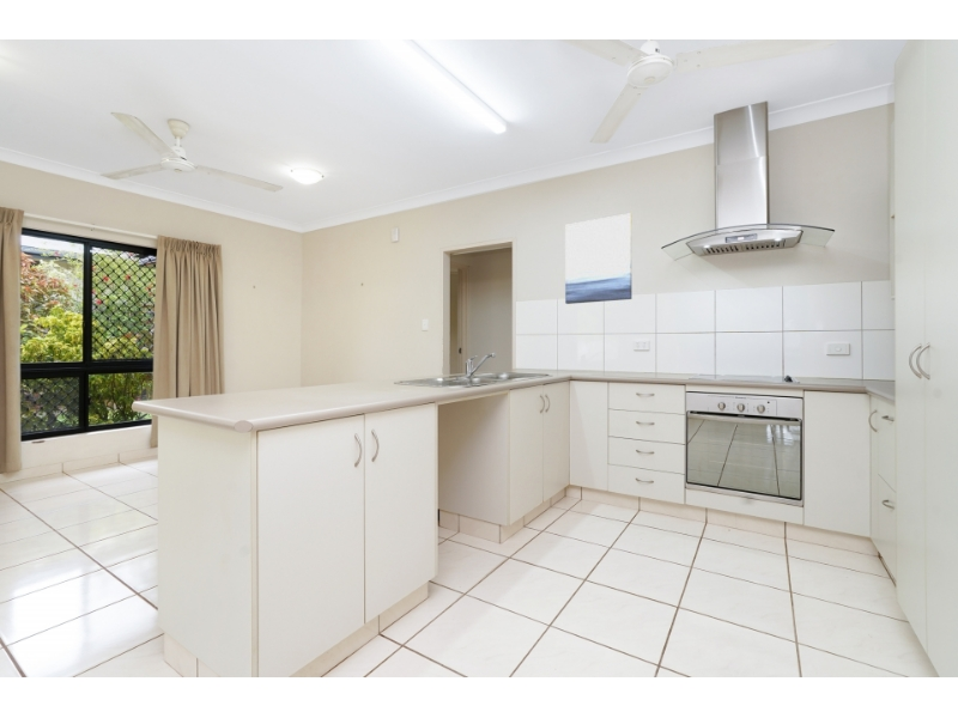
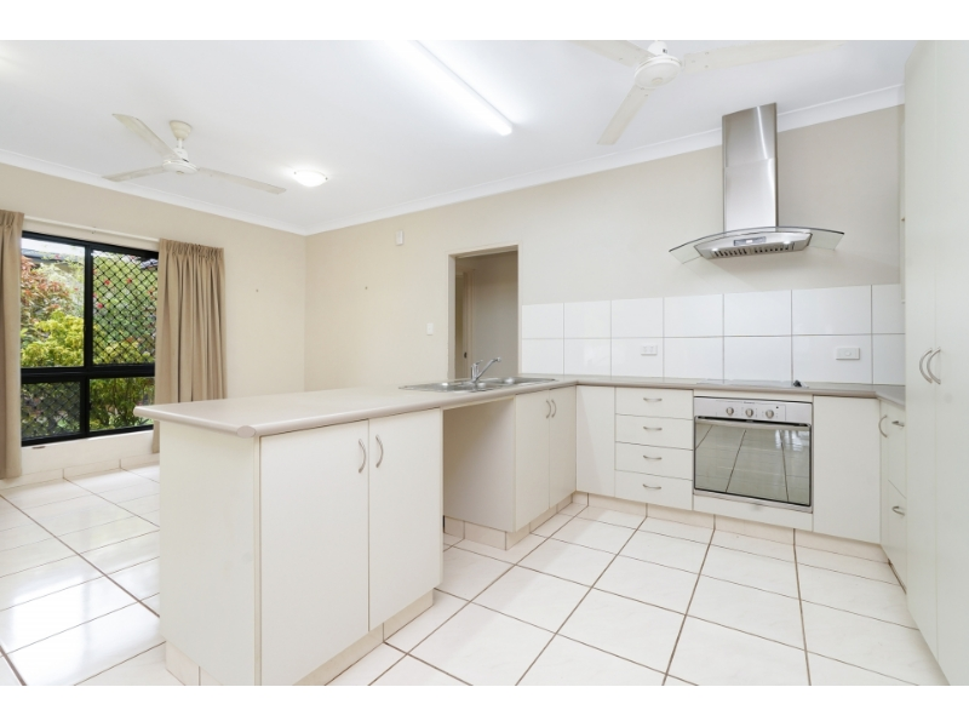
- wall art (596, 260)
